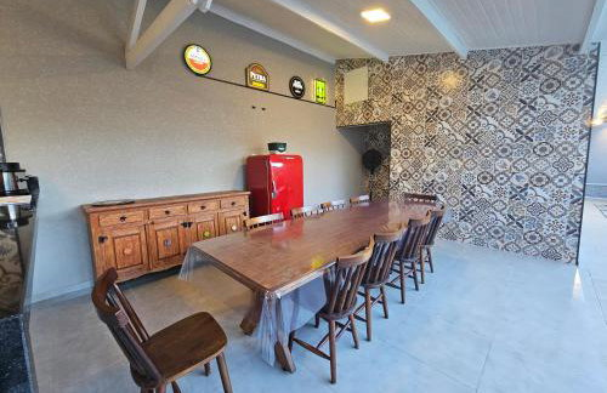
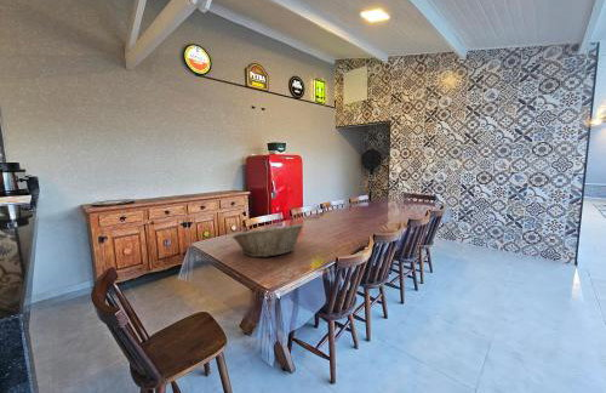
+ fruit basket (268, 237)
